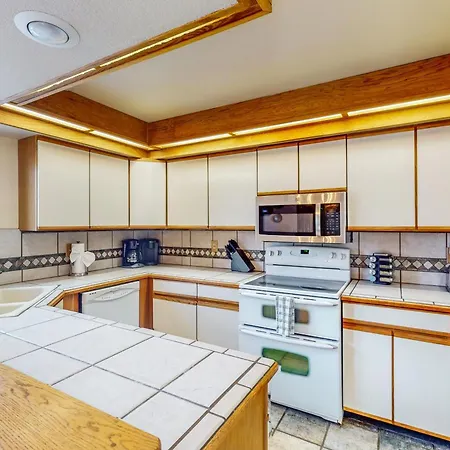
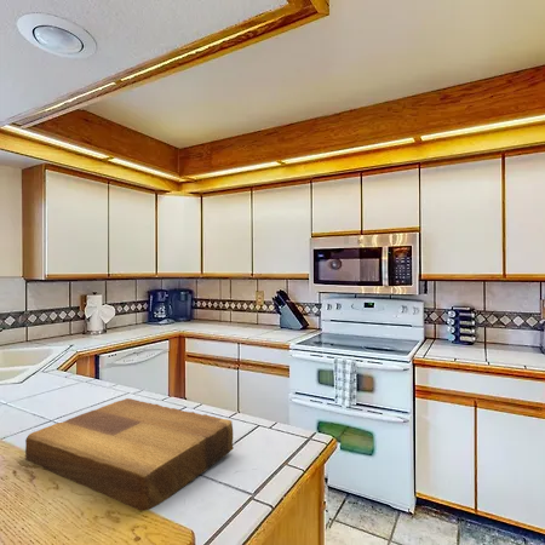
+ cutting board (133, 441)
